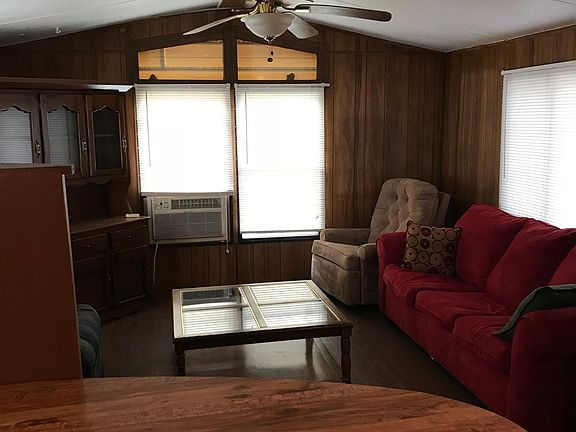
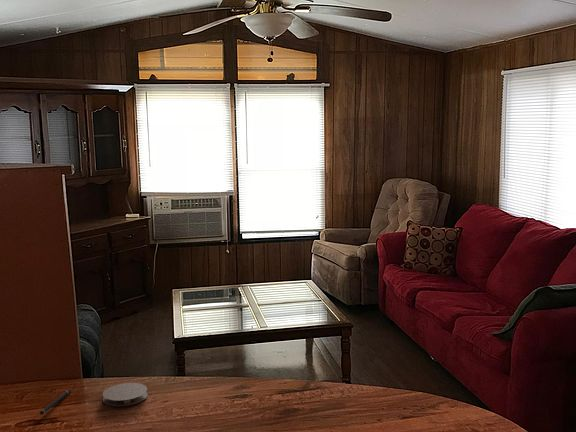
+ pen (57, 400)
+ coaster (125, 394)
